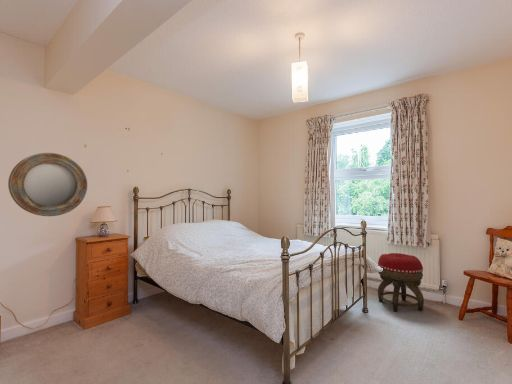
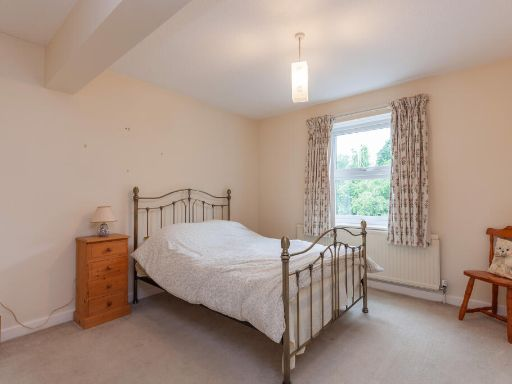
- footstool (399, 280)
- home mirror (51, 184)
